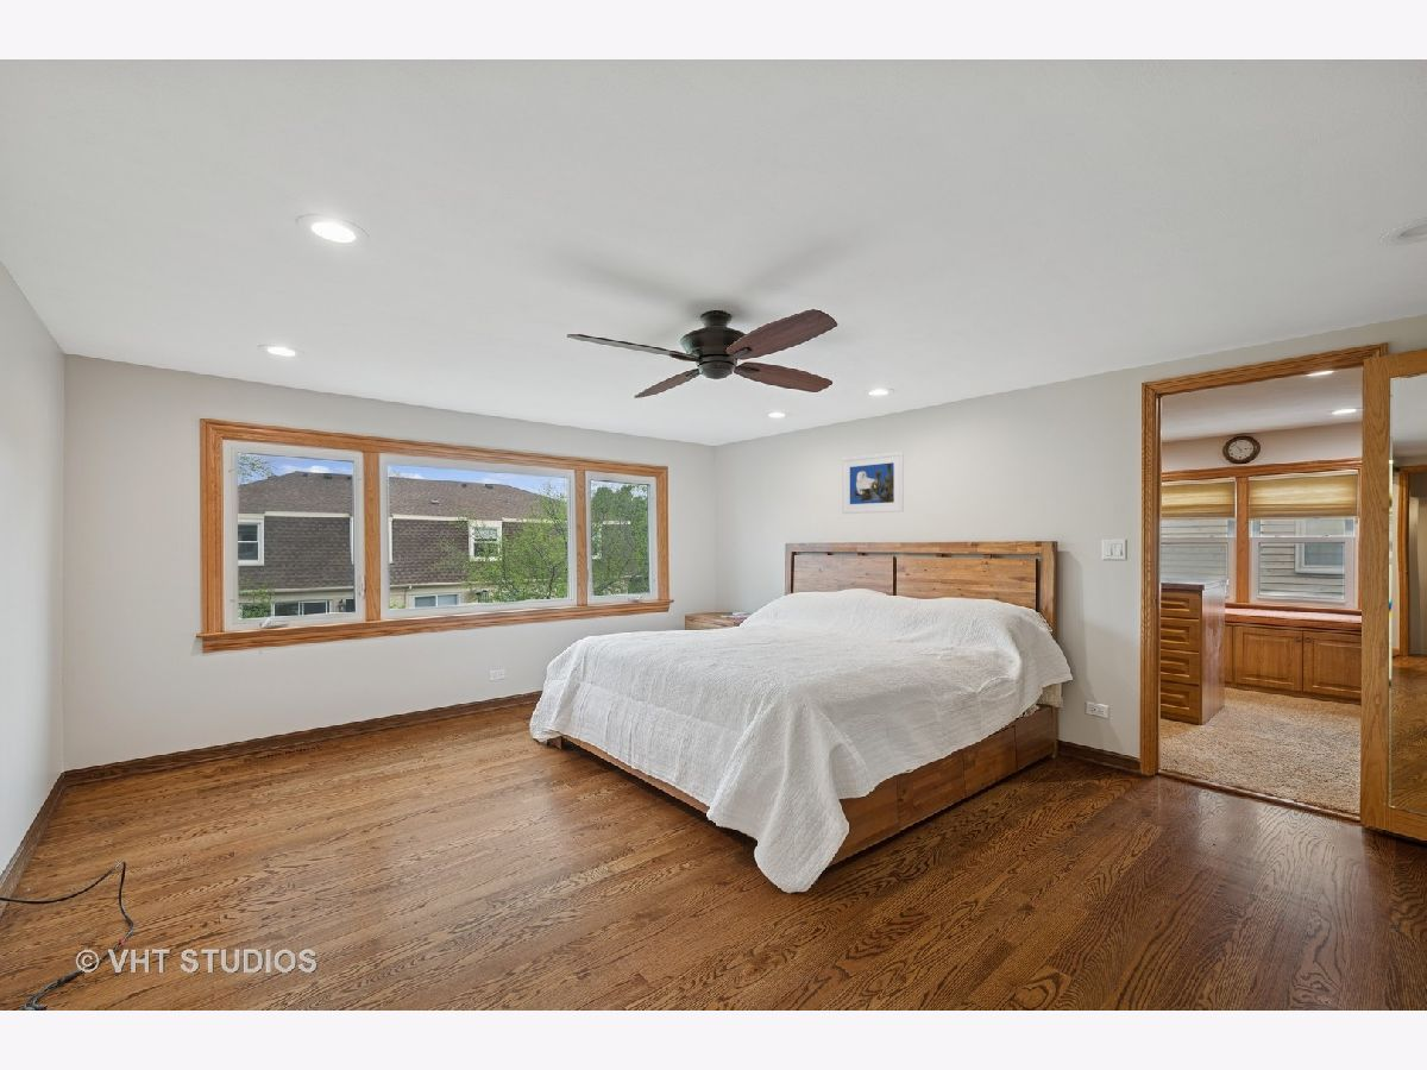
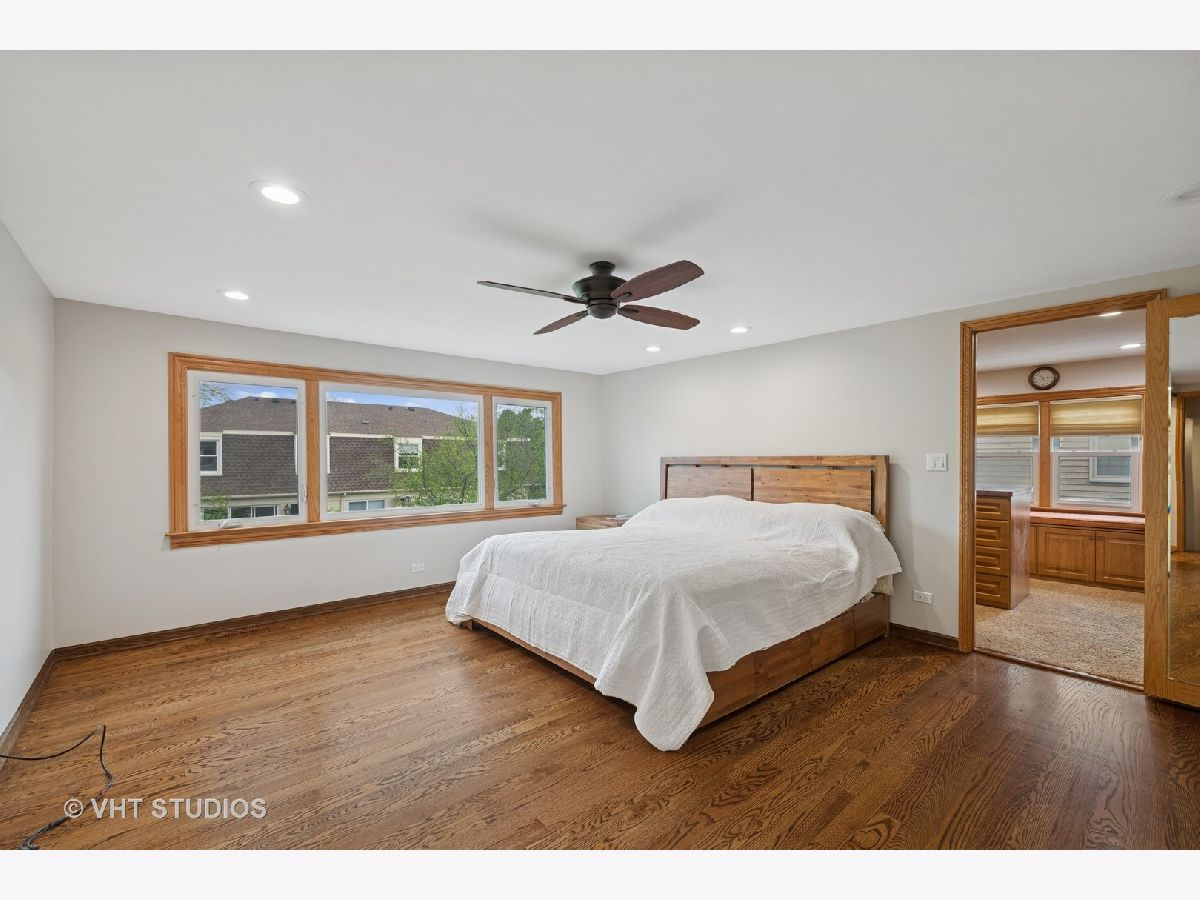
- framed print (870, 484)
